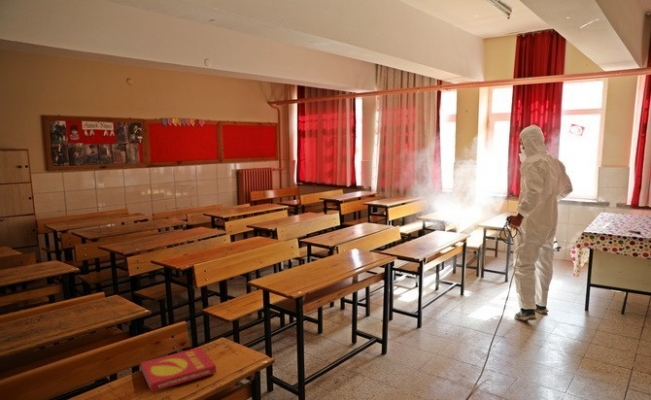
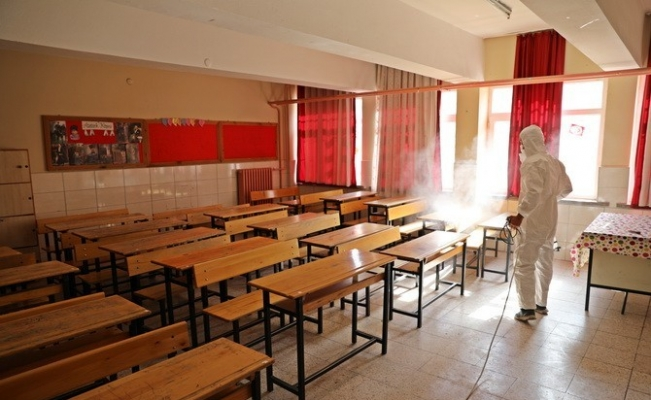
- book (178, 367)
